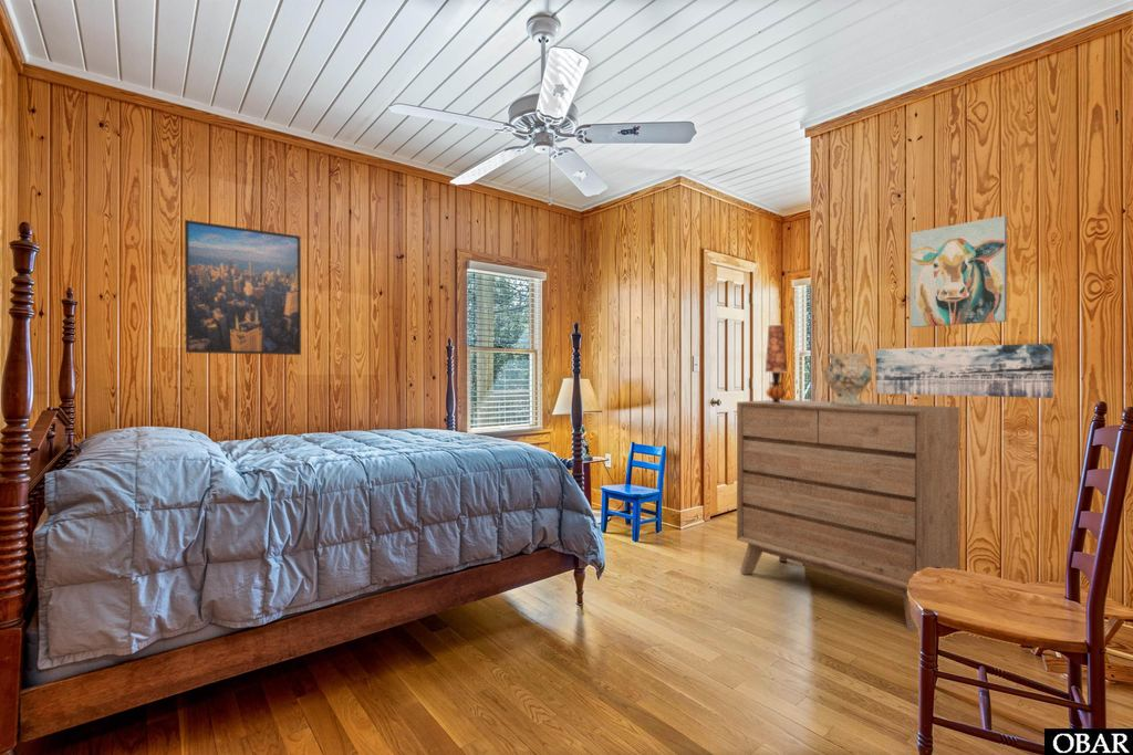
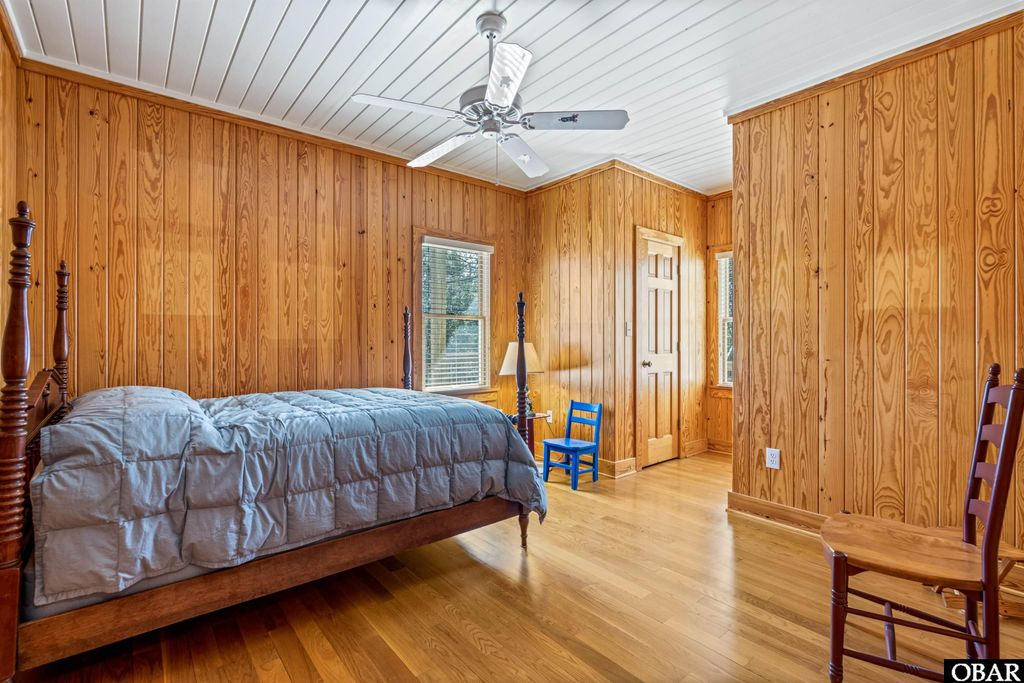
- decorative vase (846, 378)
- table lamp (776, 364)
- wall art (956, 274)
- dresser (838, 496)
- wall art (955, 370)
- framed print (246, 291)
